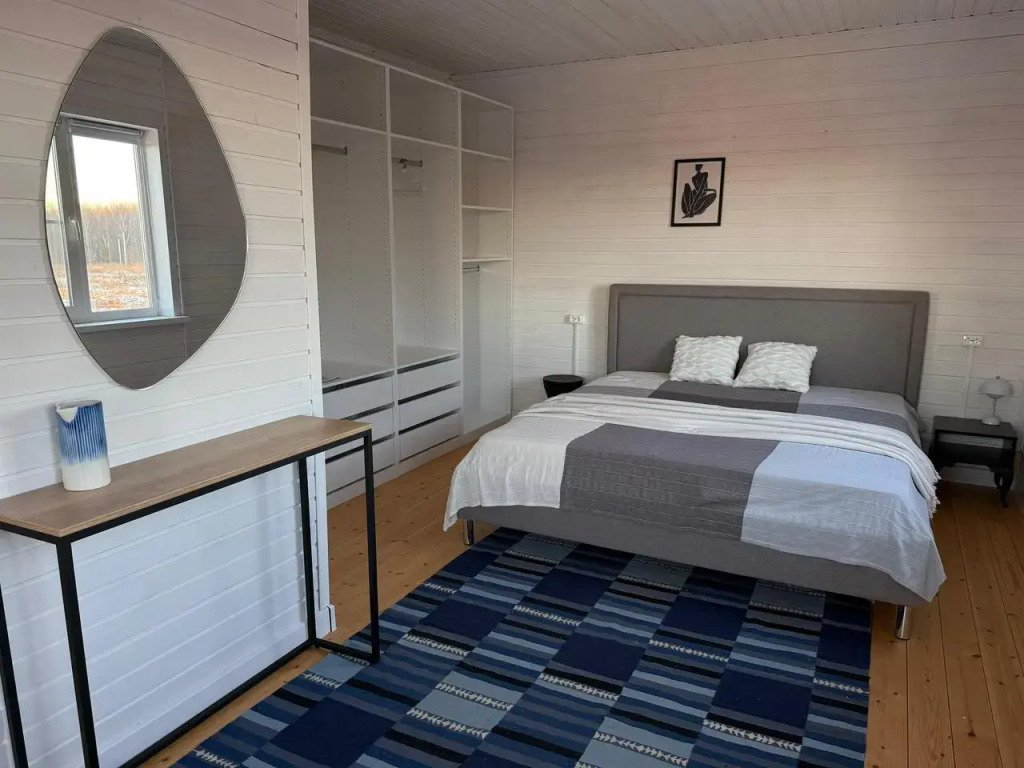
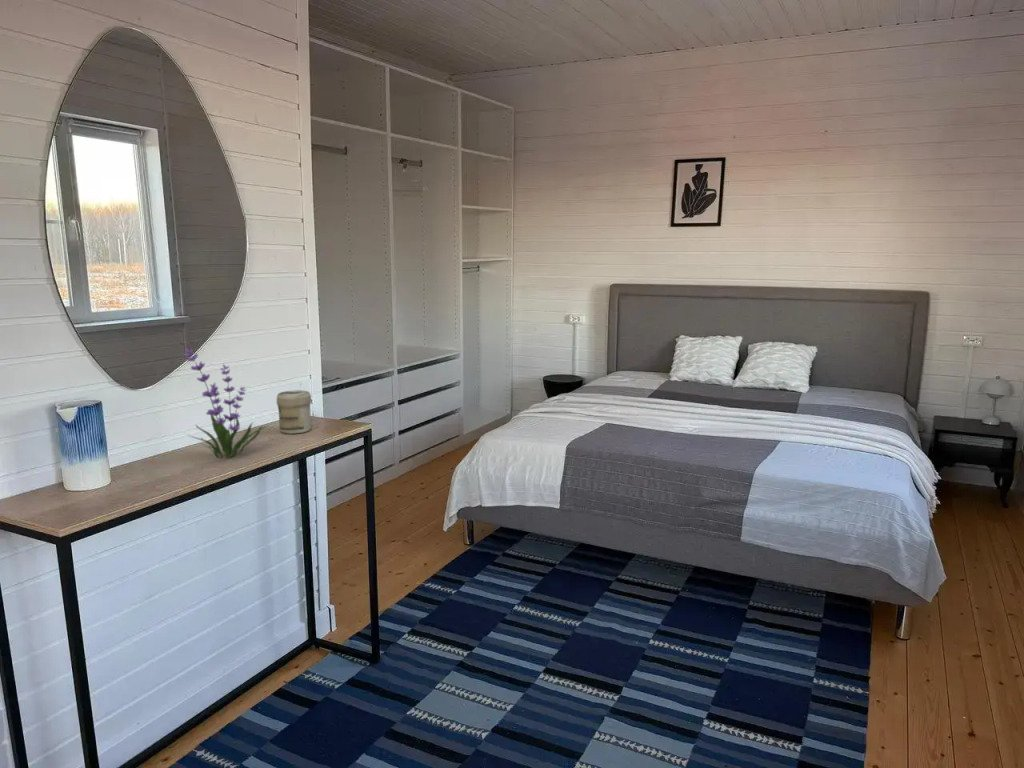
+ jar (294, 411)
+ plant (223, 401)
